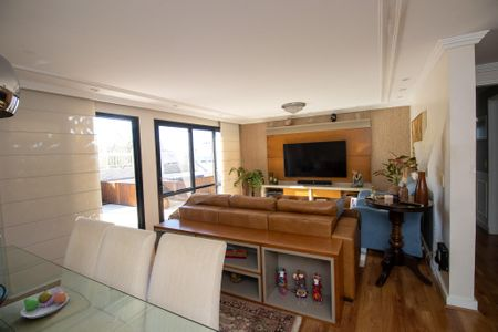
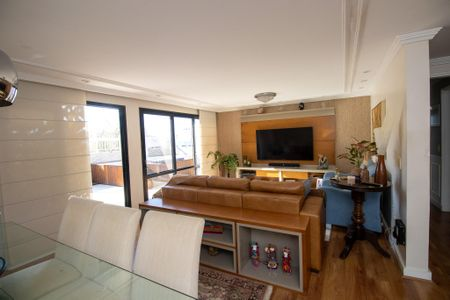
- fruit bowl (44, 301)
